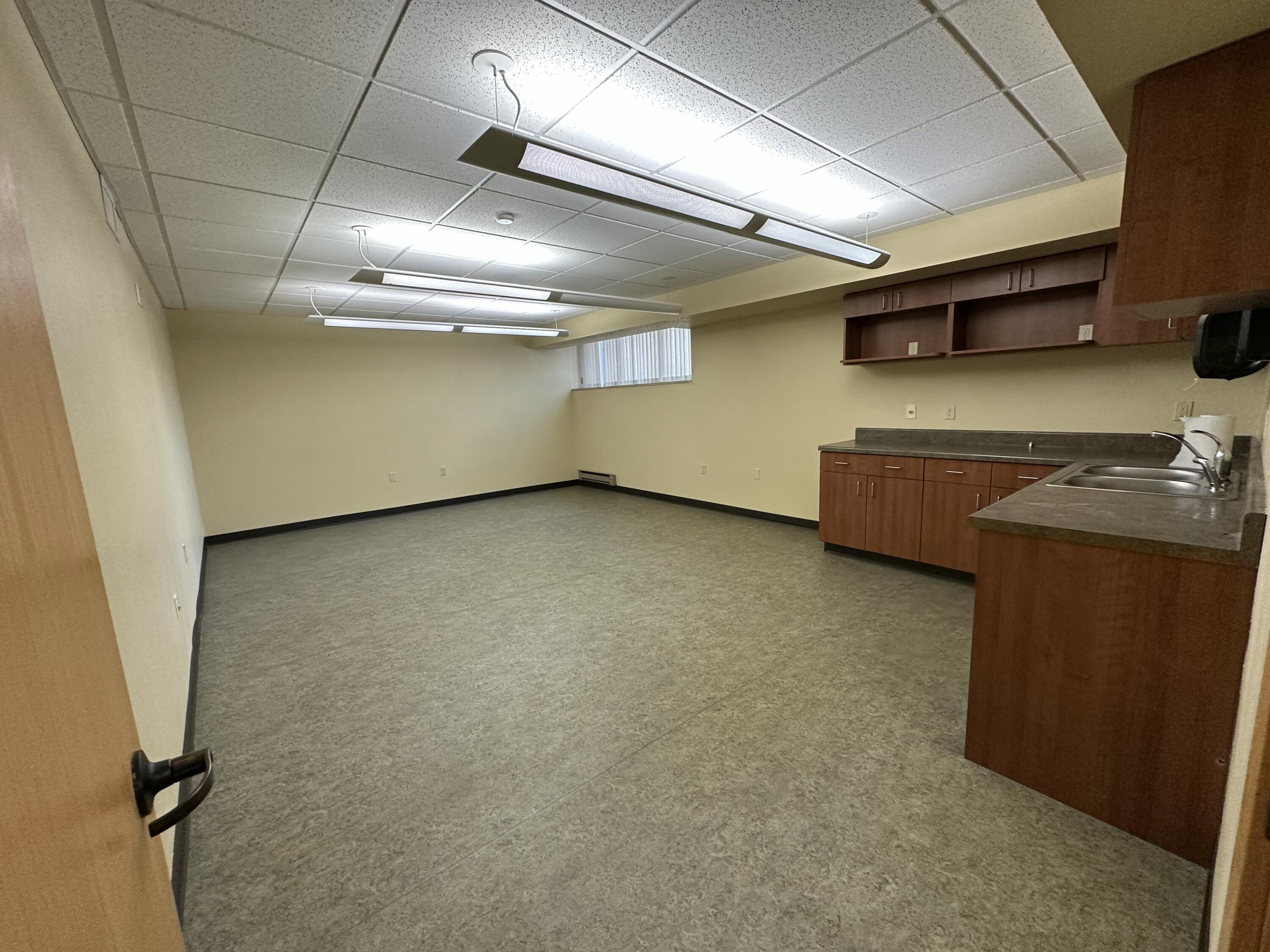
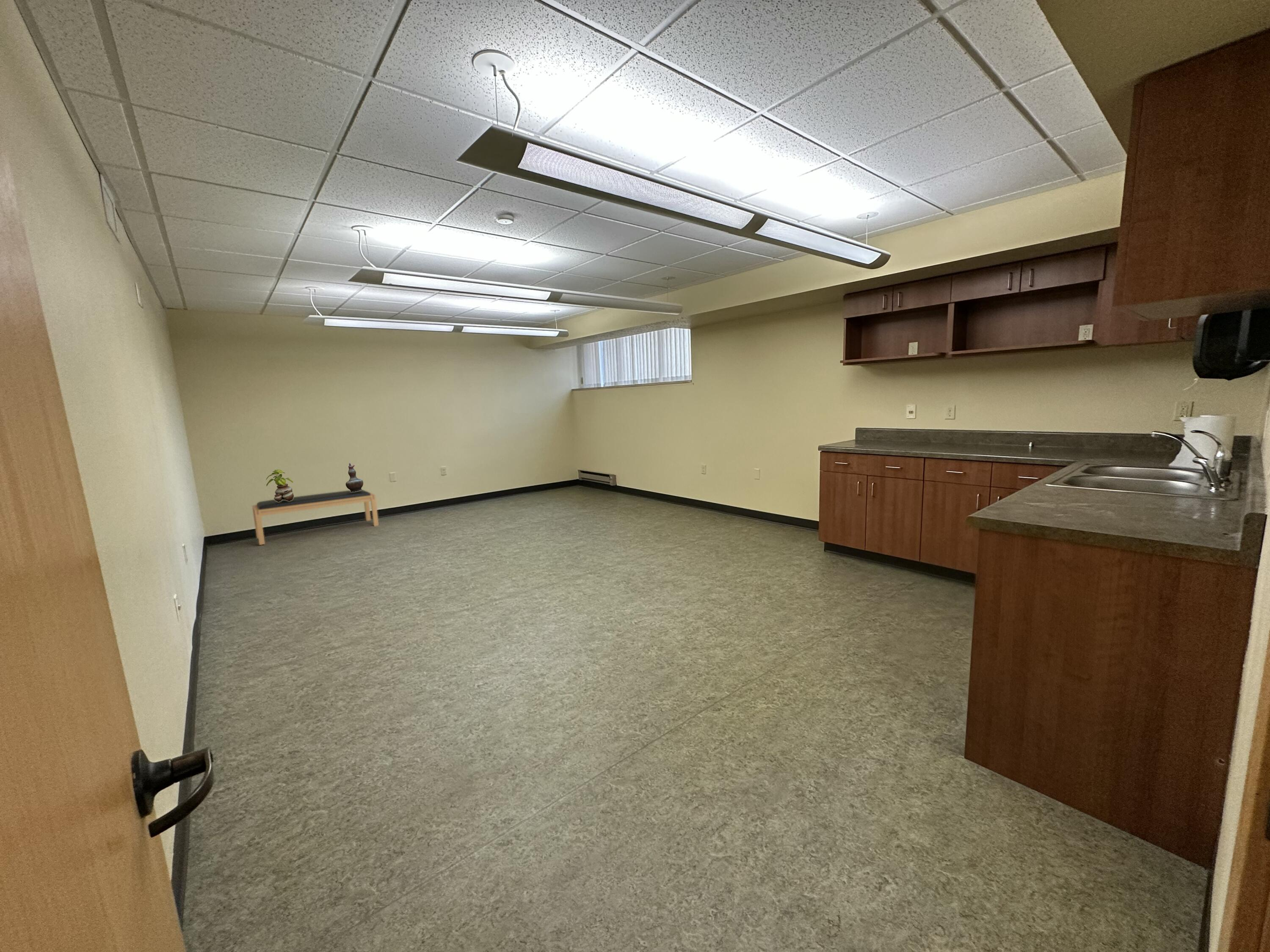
+ decorative vase (353, 477)
+ potted plant (280, 485)
+ bench (317, 508)
